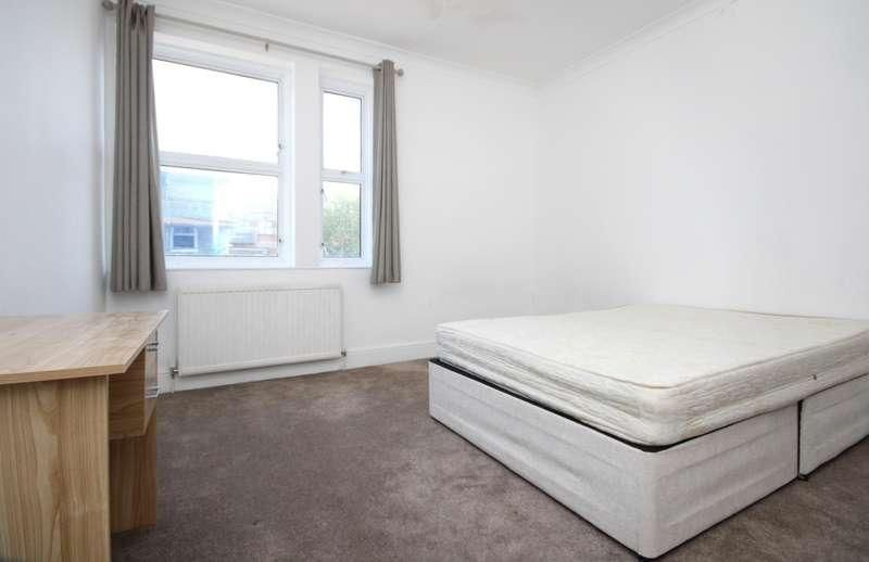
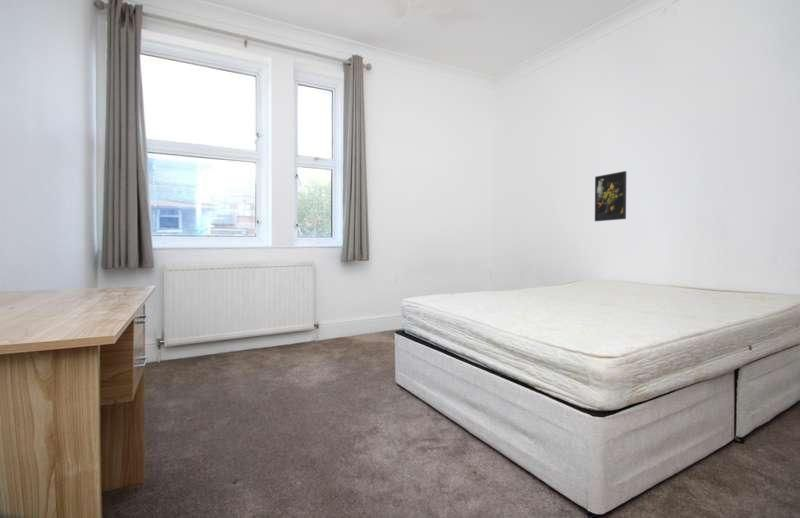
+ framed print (610, 197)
